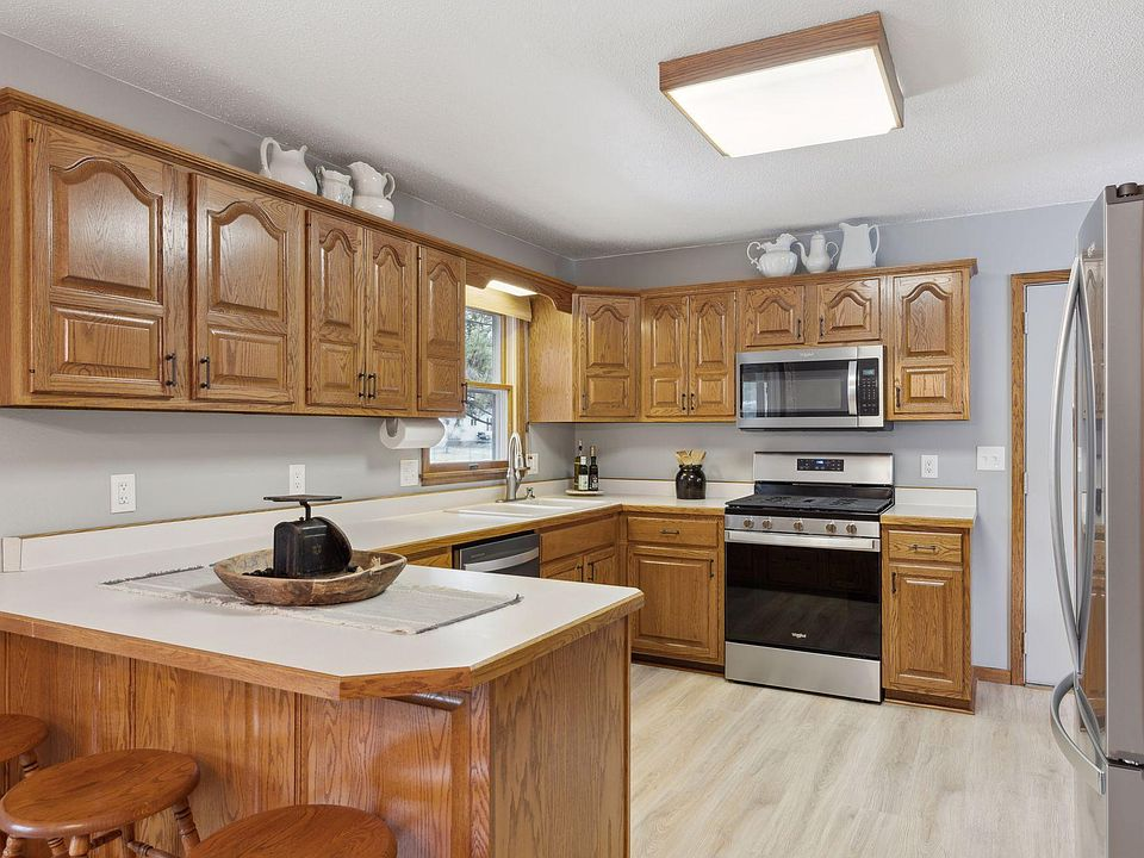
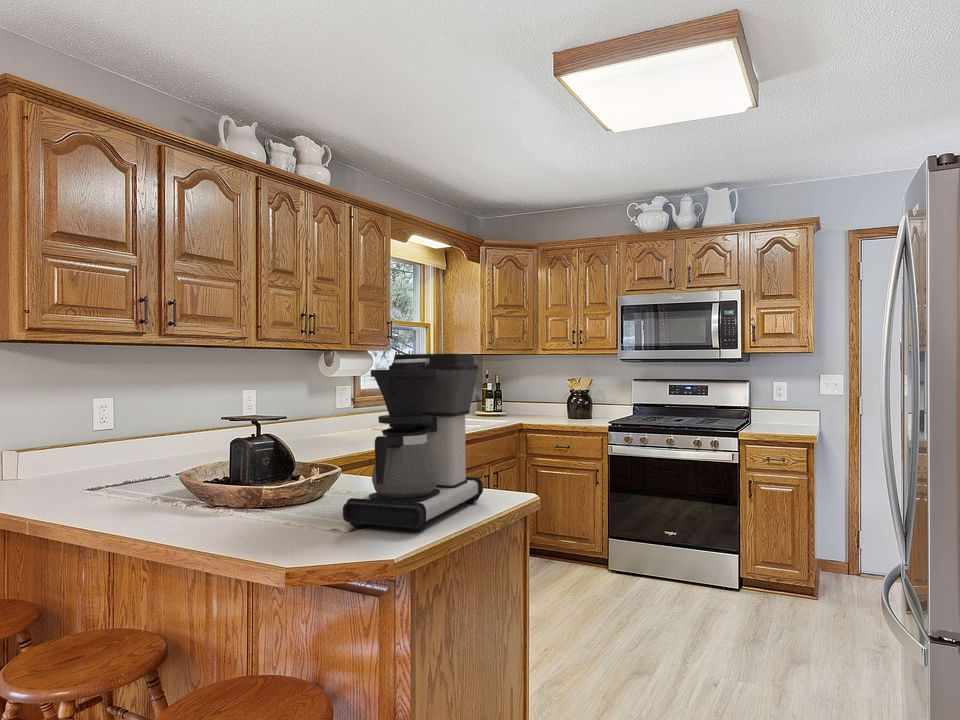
+ coffee maker (417, 433)
